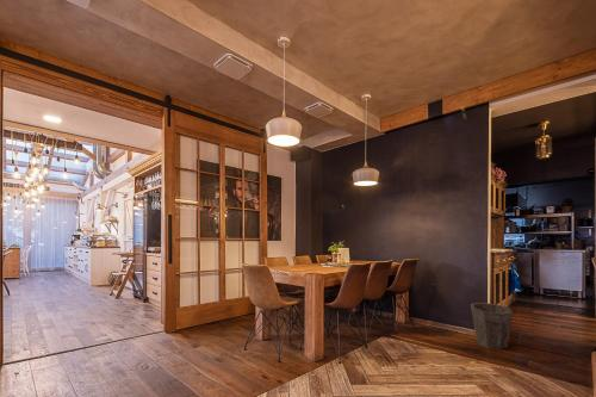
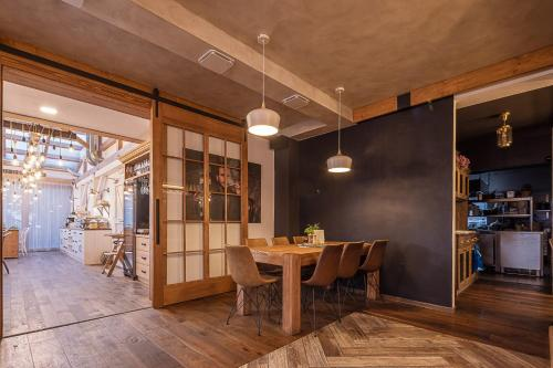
- waste bin (490, 325)
